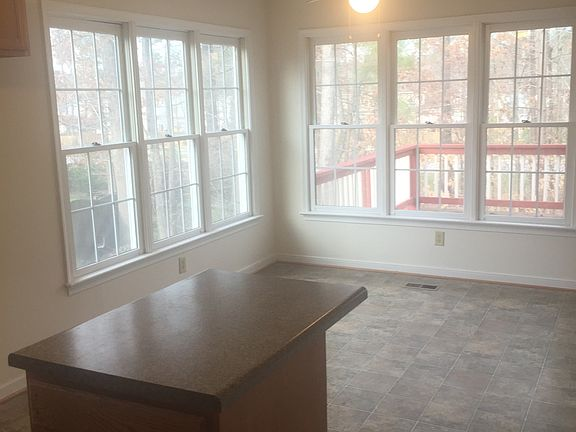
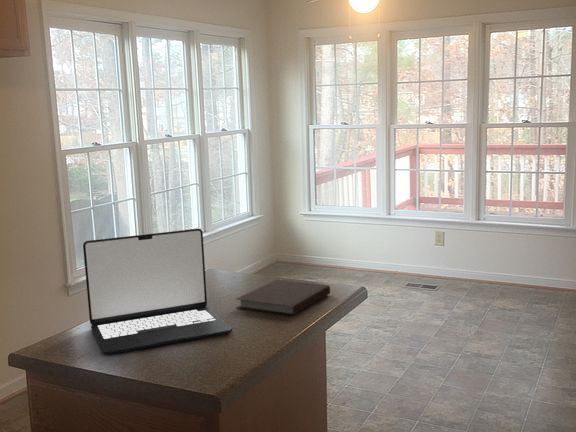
+ laptop (157, 286)
+ notebook (284, 296)
